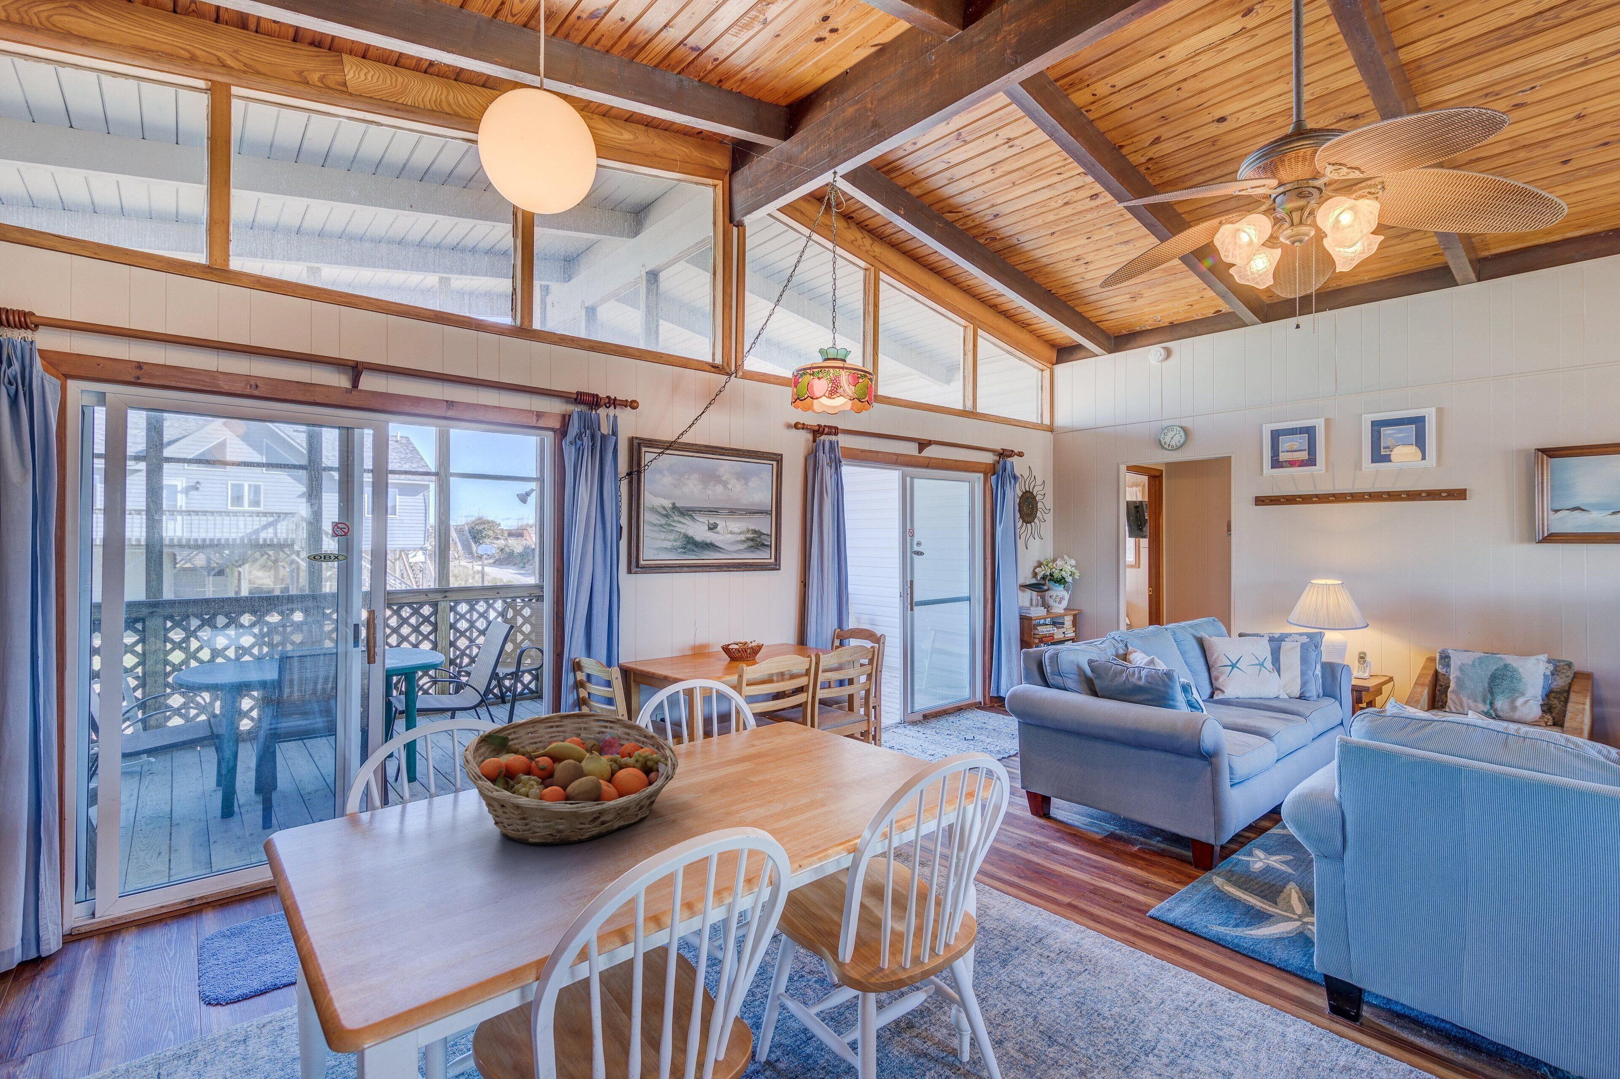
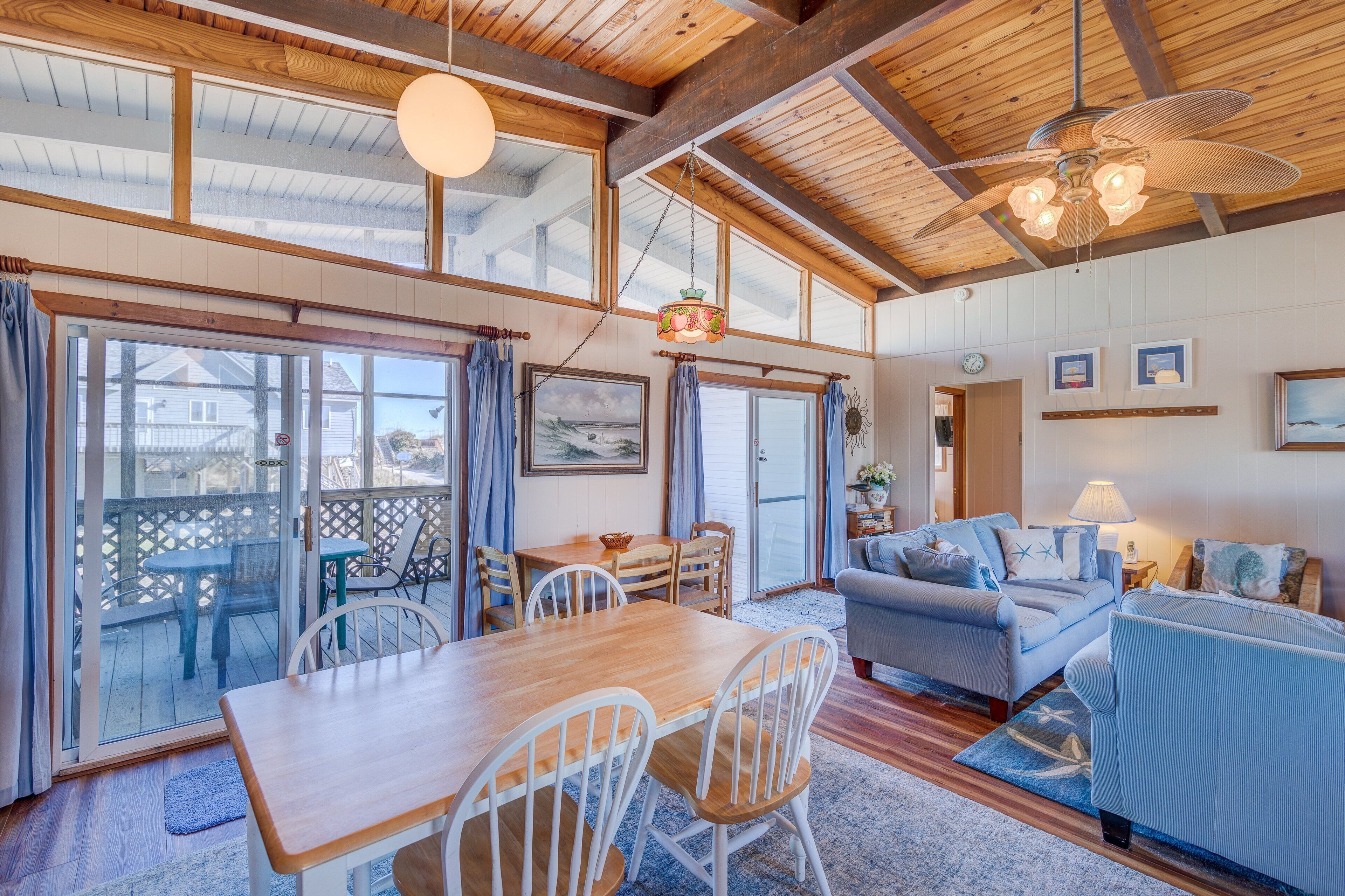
- fruit basket (575, 772)
